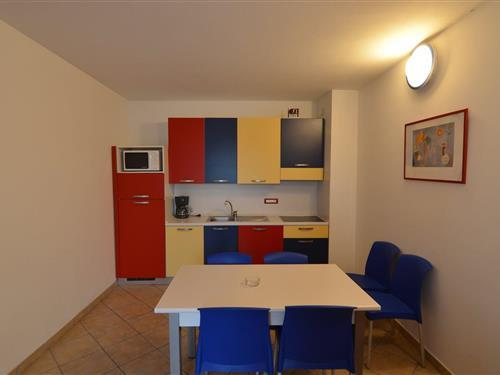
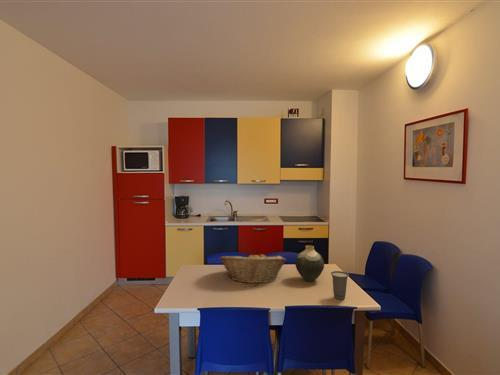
+ cup (339, 285)
+ fruit basket (252, 264)
+ vase (309, 263)
